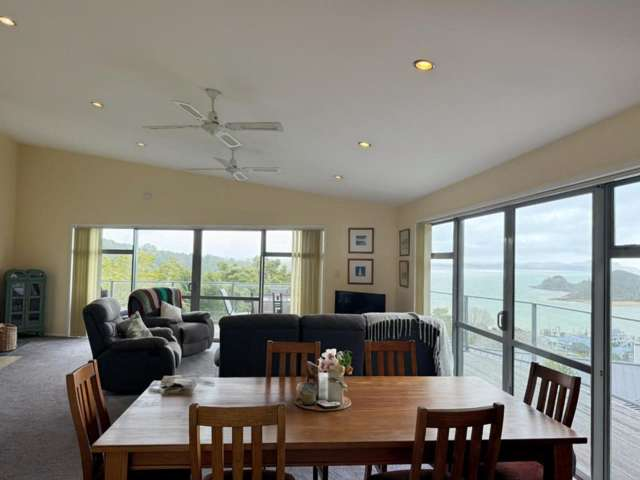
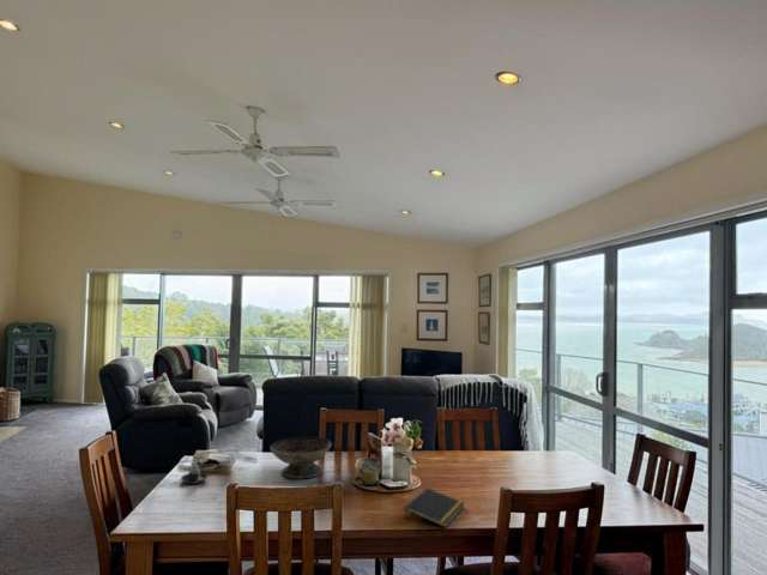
+ notepad (435, 506)
+ decorative bowl (300, 458)
+ candle (195, 468)
